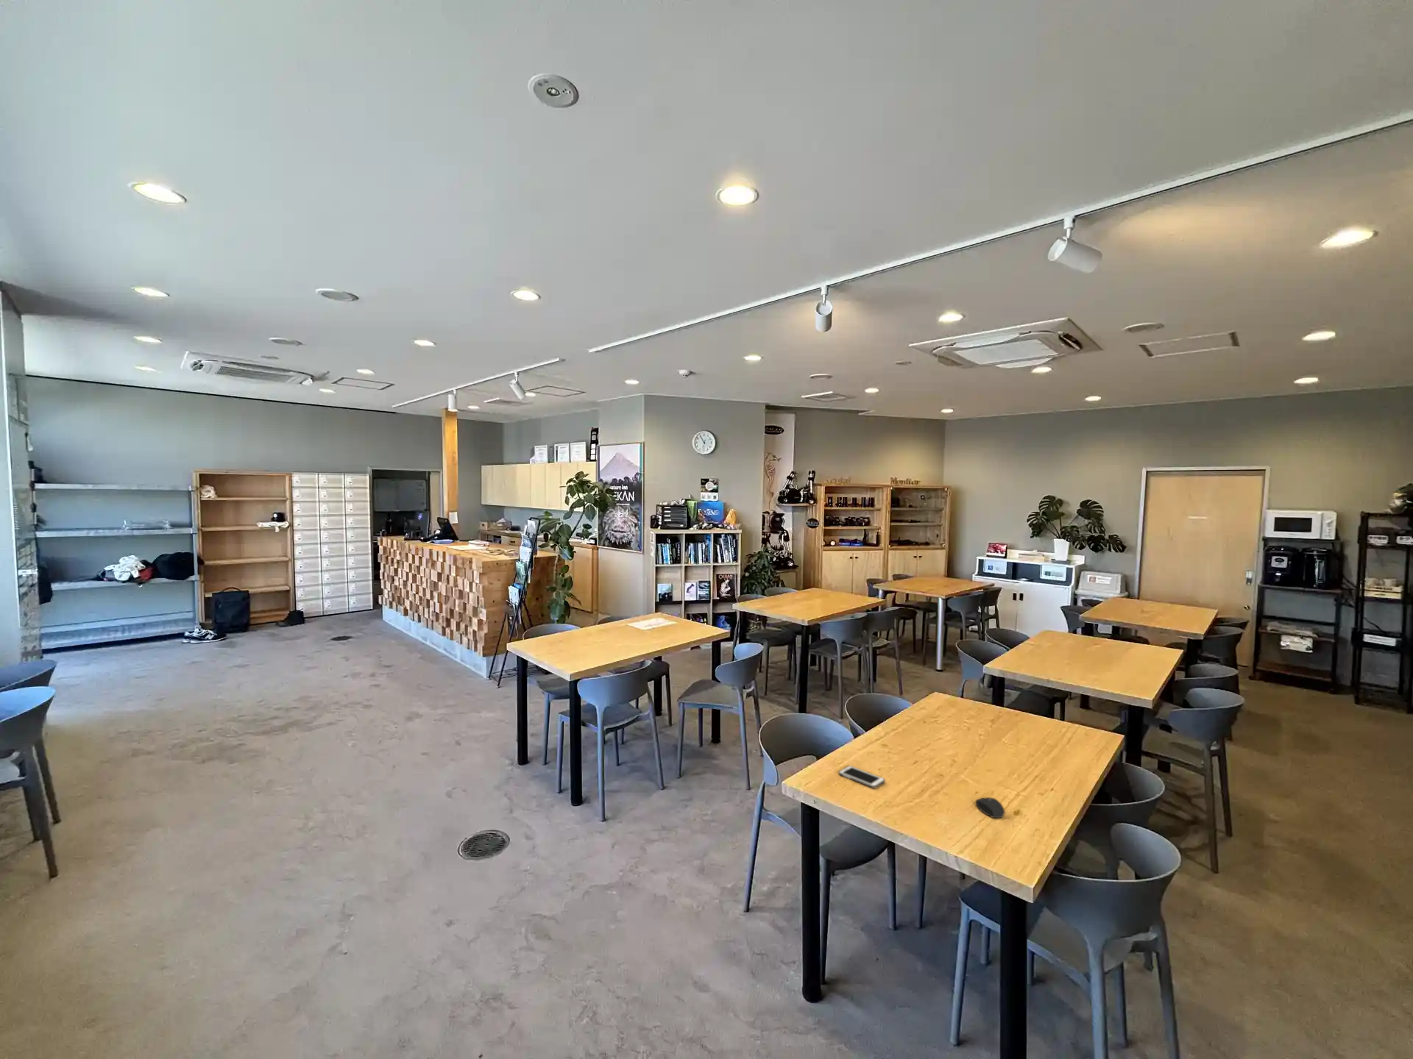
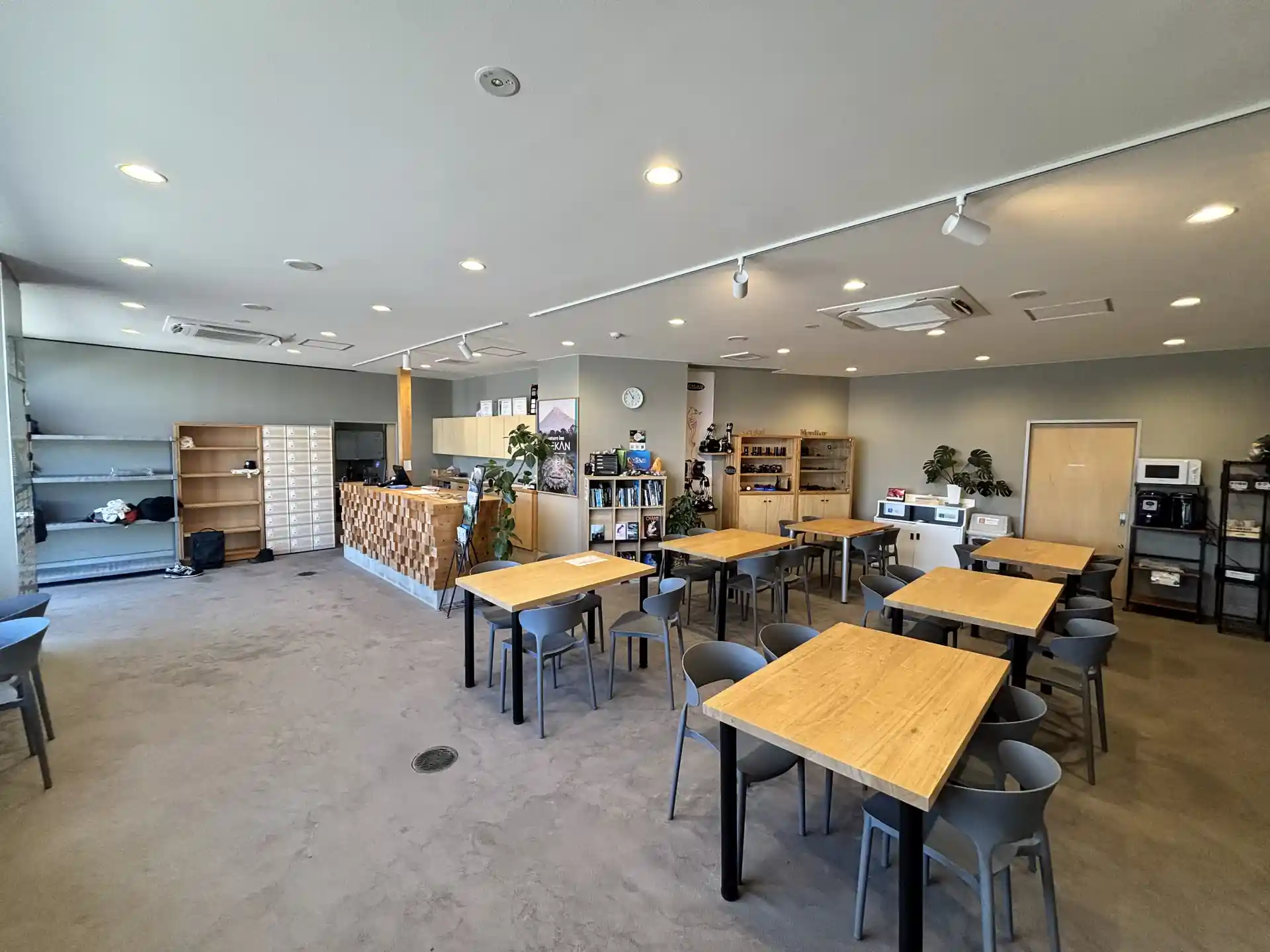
- mouse (989, 805)
- cell phone (861, 776)
